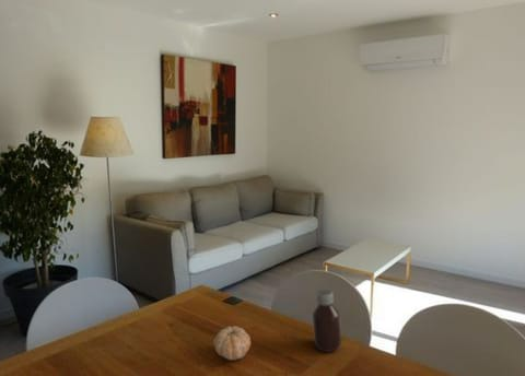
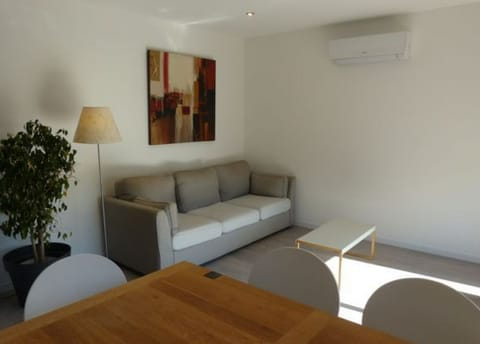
- bottle (327, 319)
- fruit (232, 343)
